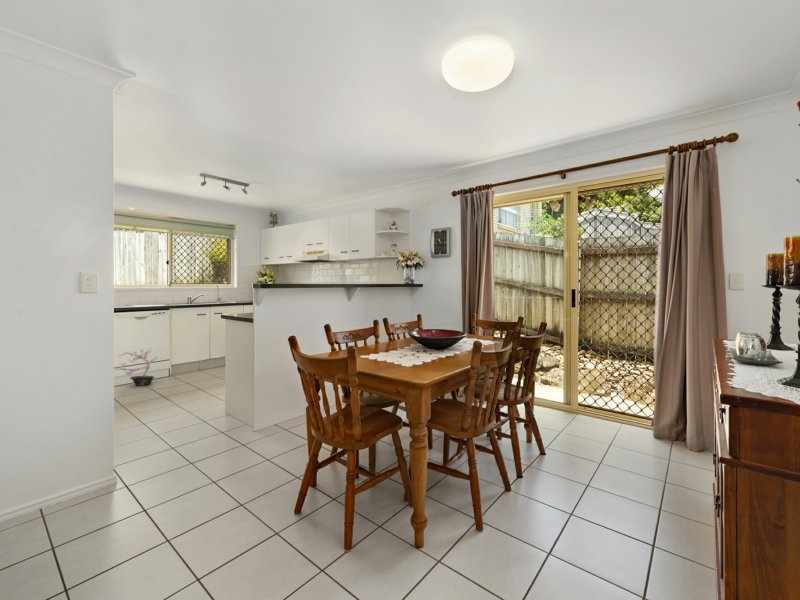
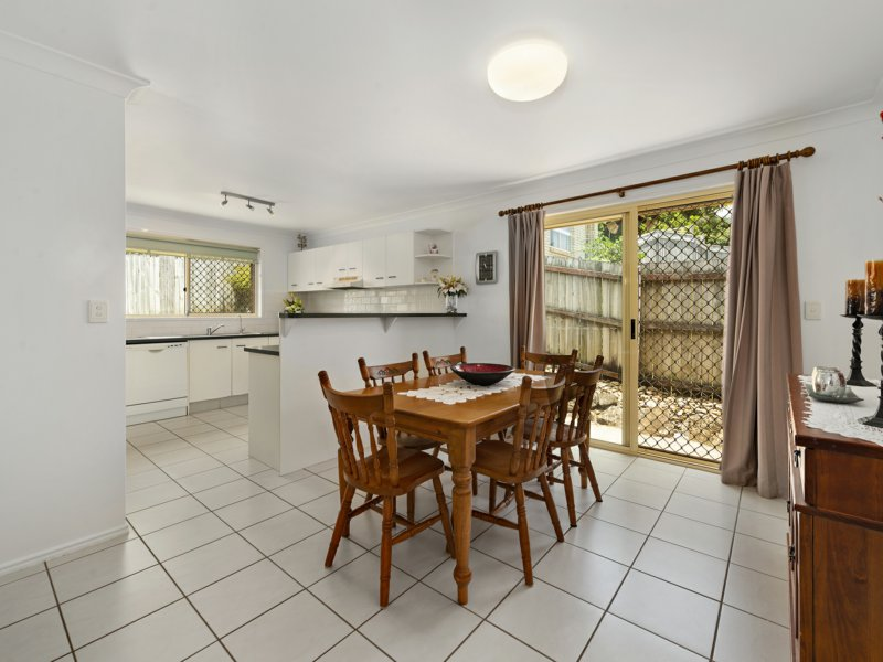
- potted plant (134, 369)
